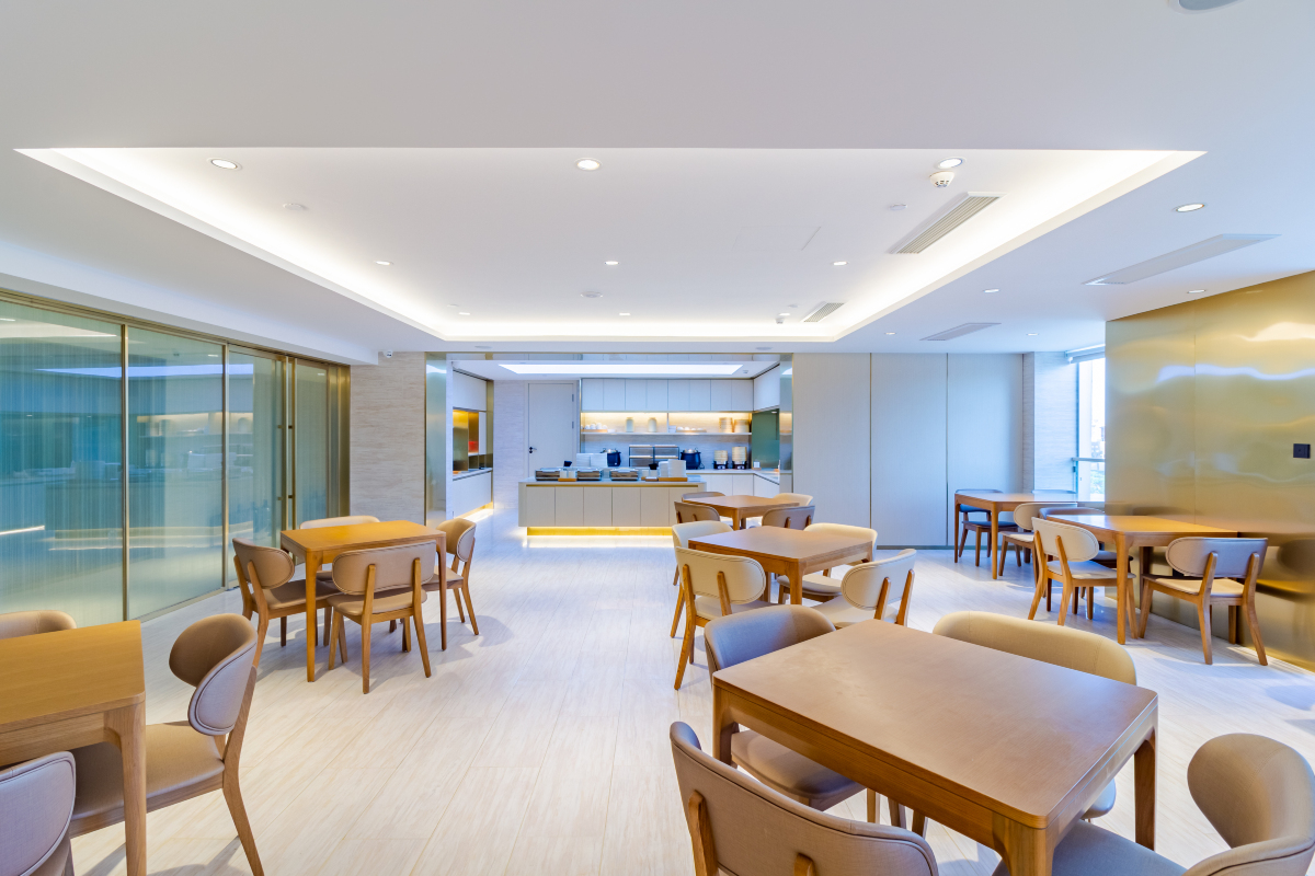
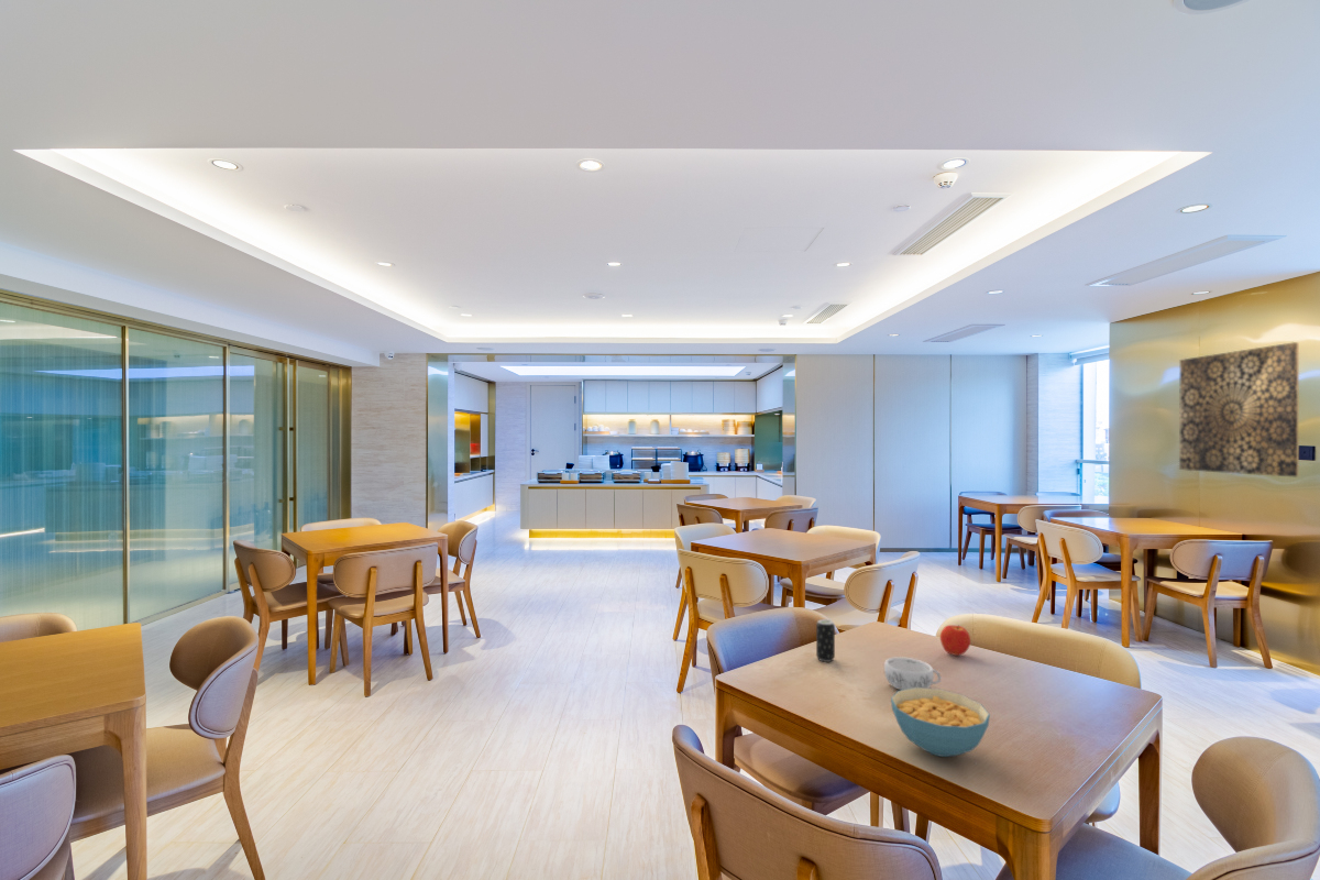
+ decorative bowl (912, 675)
+ apple (955, 639)
+ cereal bowl (938, 727)
+ wall art (1233, 411)
+ beverage can (825, 640)
